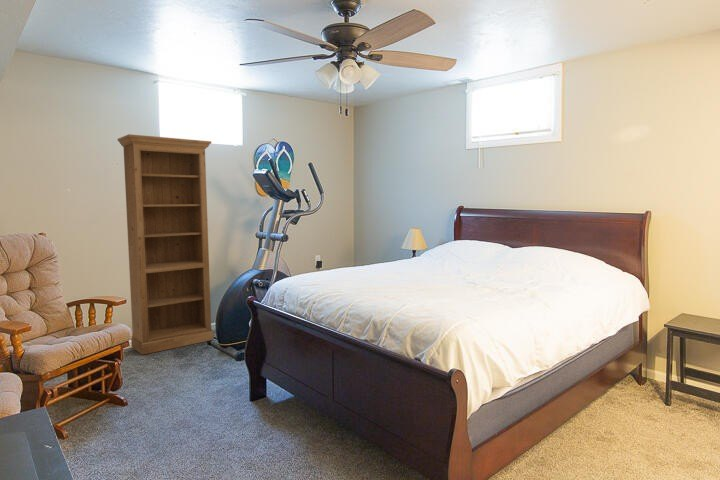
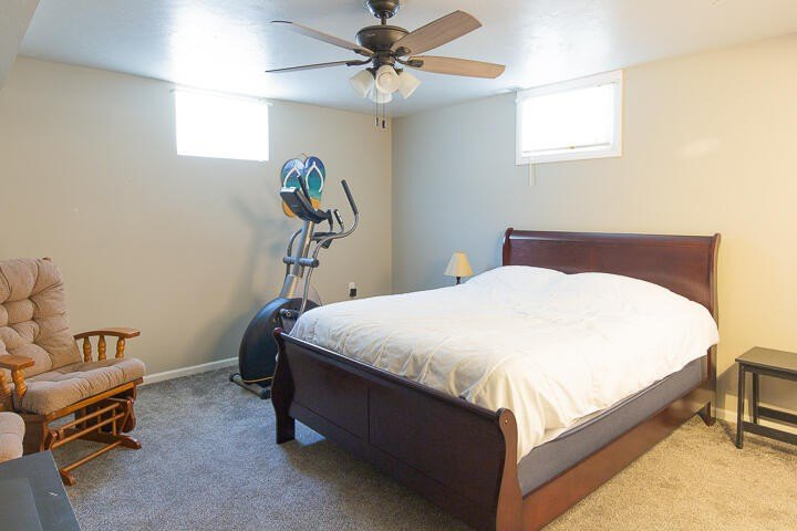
- bookshelf (169, 243)
